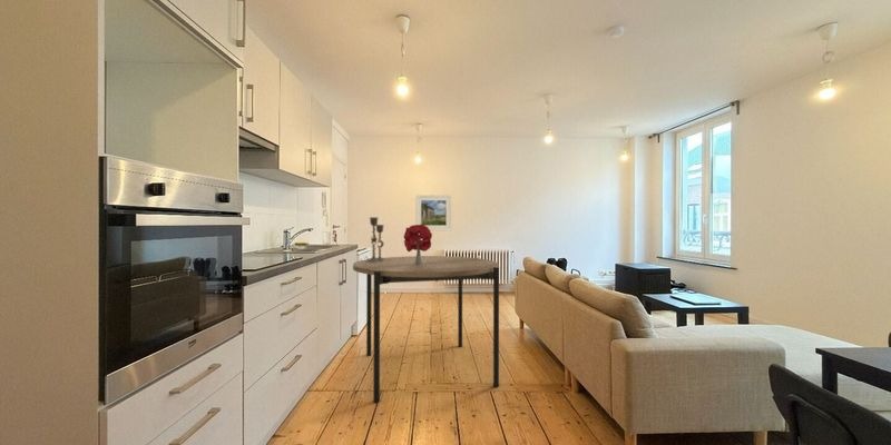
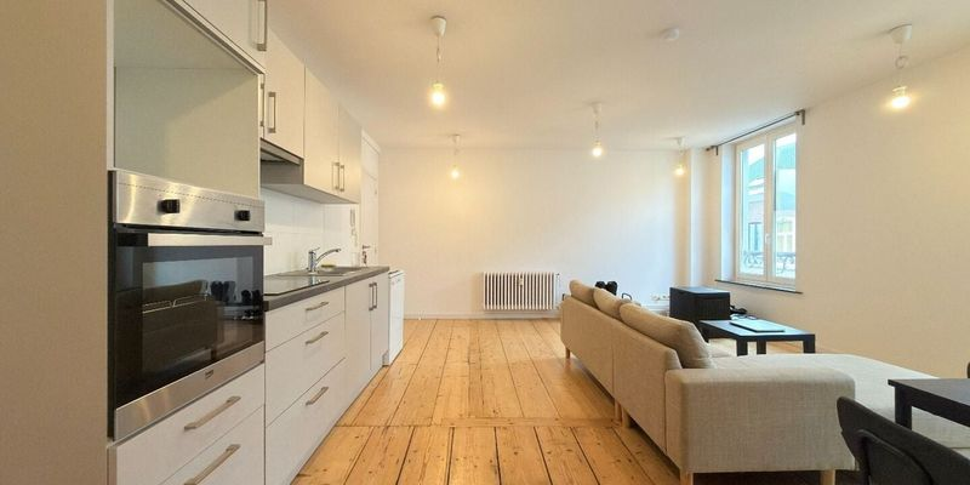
- dining table (458, 315)
- candlestick (375, 238)
- bouquet (418, 243)
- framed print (433, 212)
